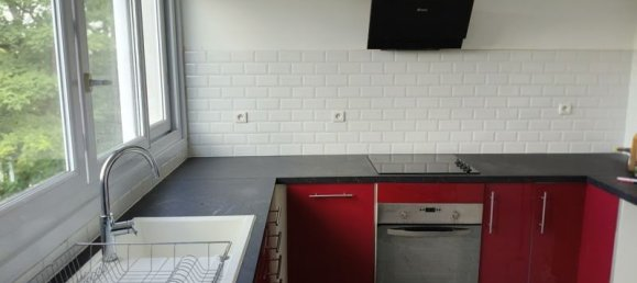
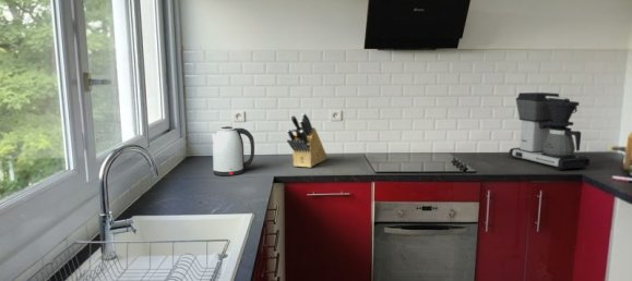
+ coffee maker (549, 129)
+ knife block (307, 137)
+ kettle (232, 149)
